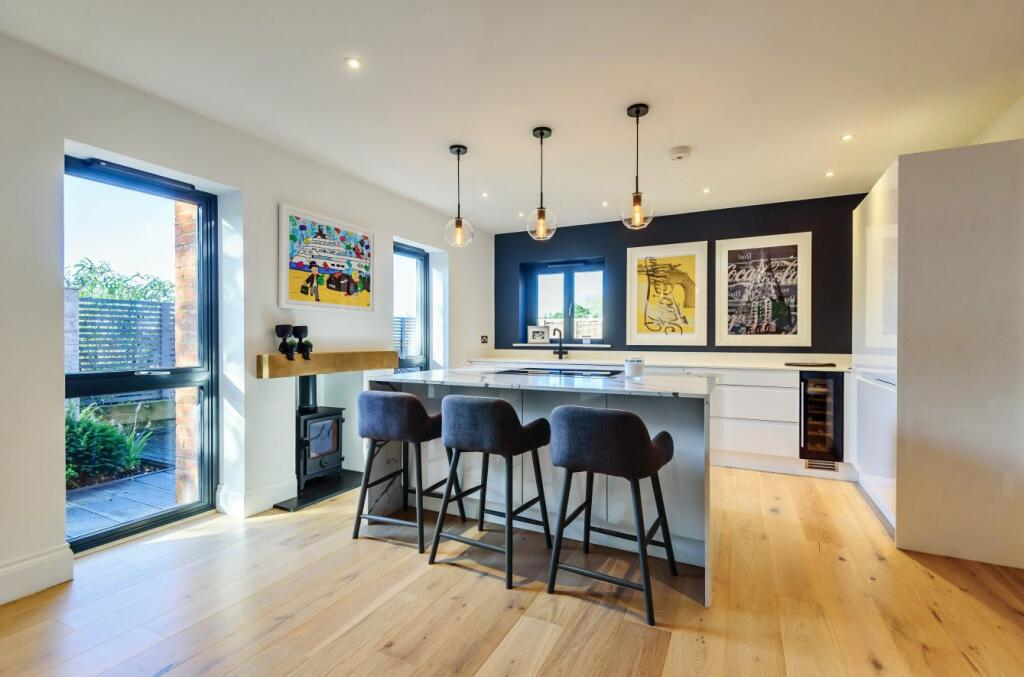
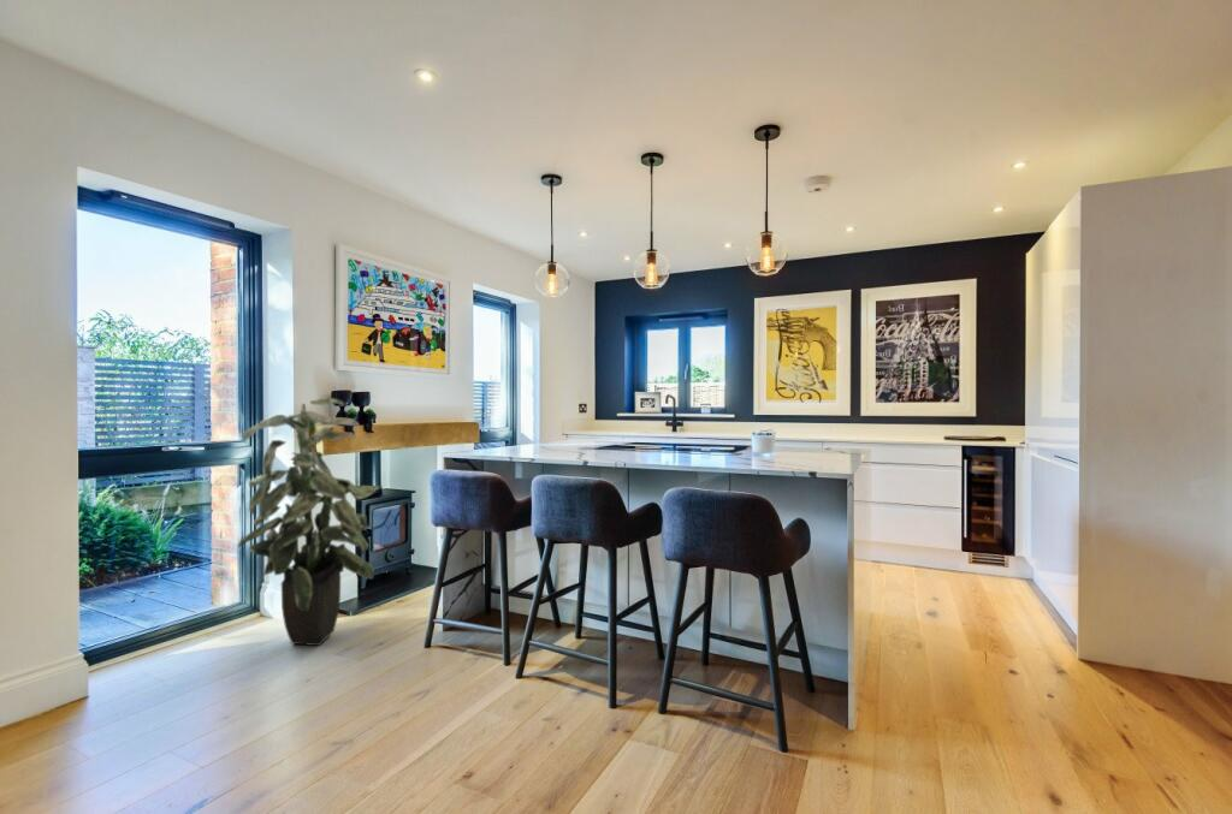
+ indoor plant (315, 521)
